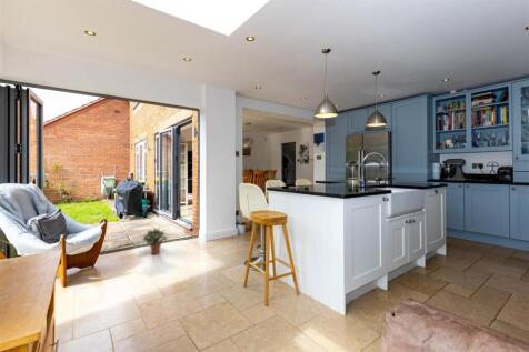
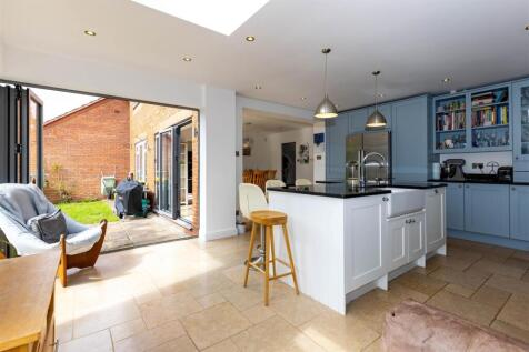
- potted plant (156, 240)
